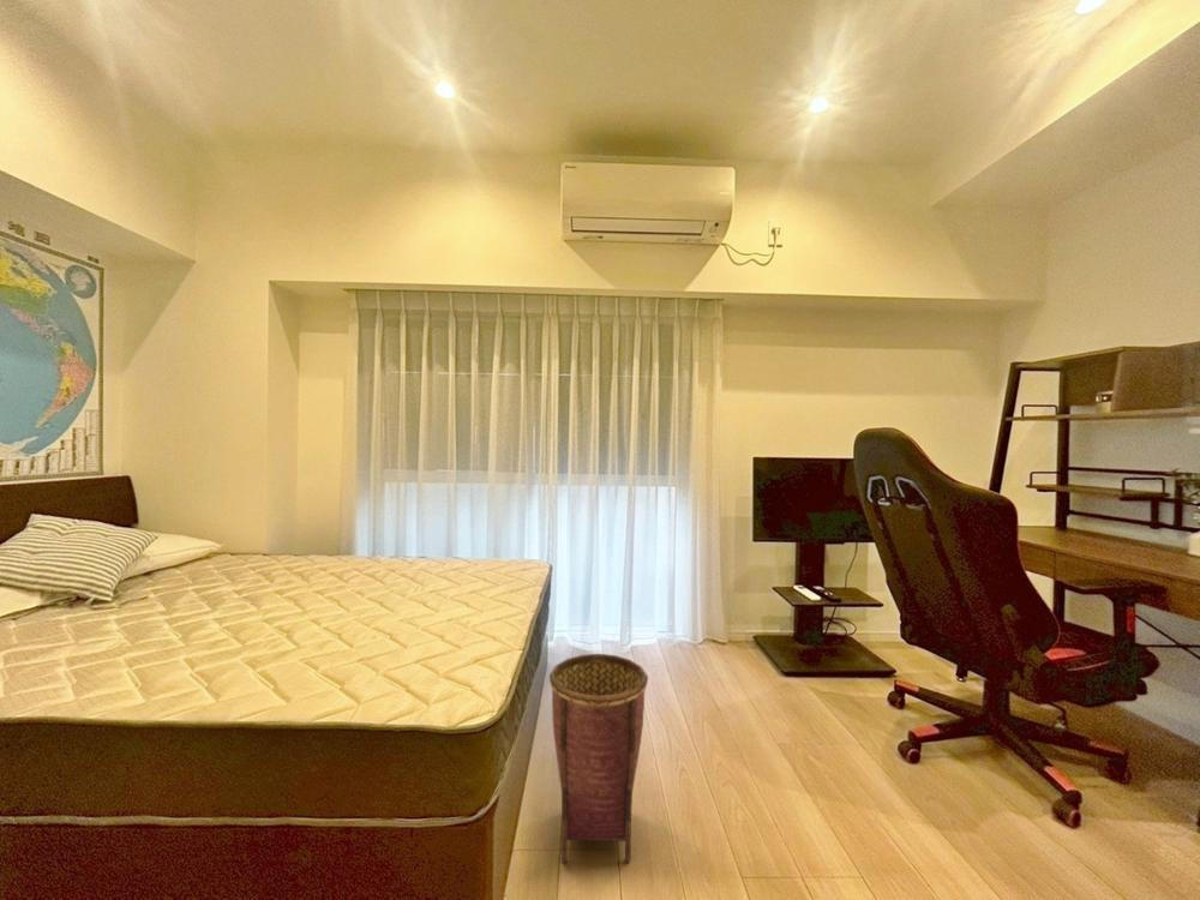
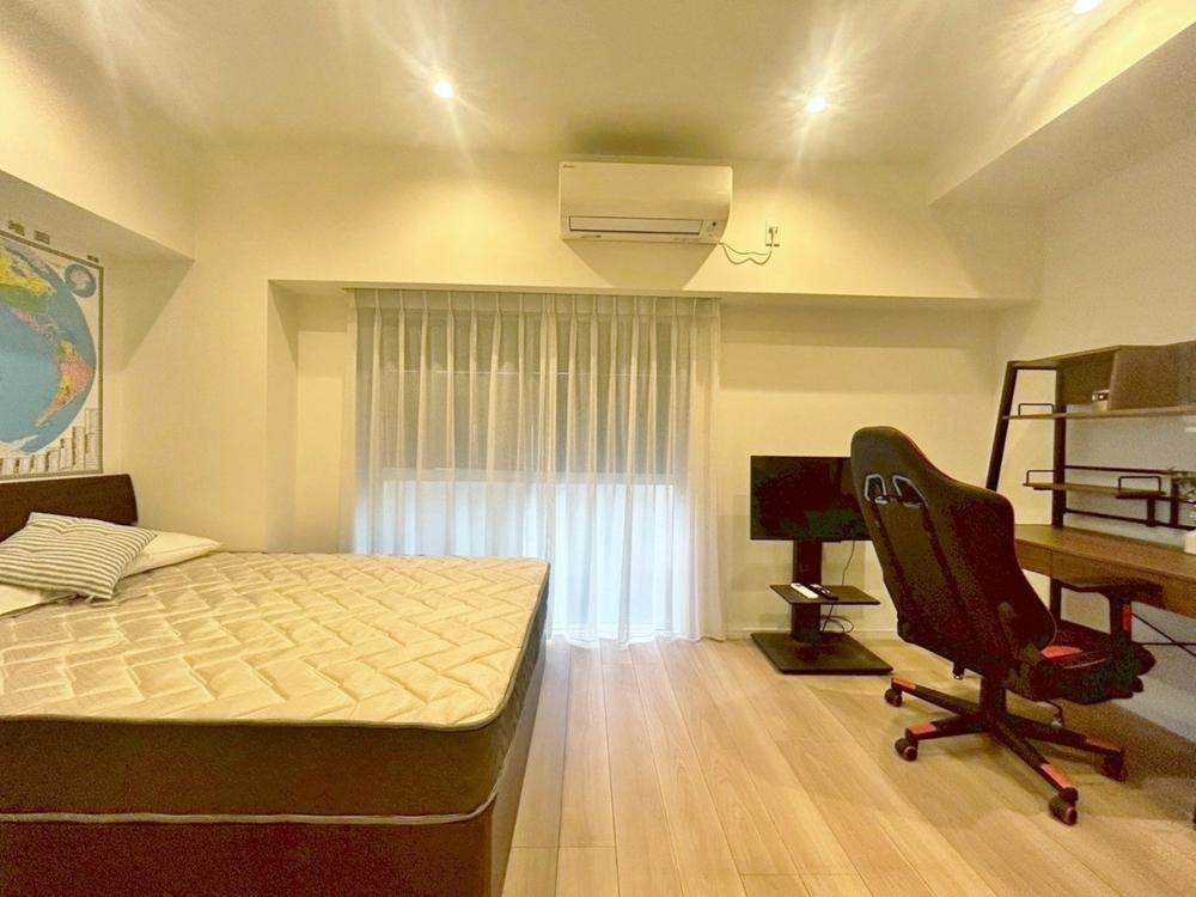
- woven basket (596, 754)
